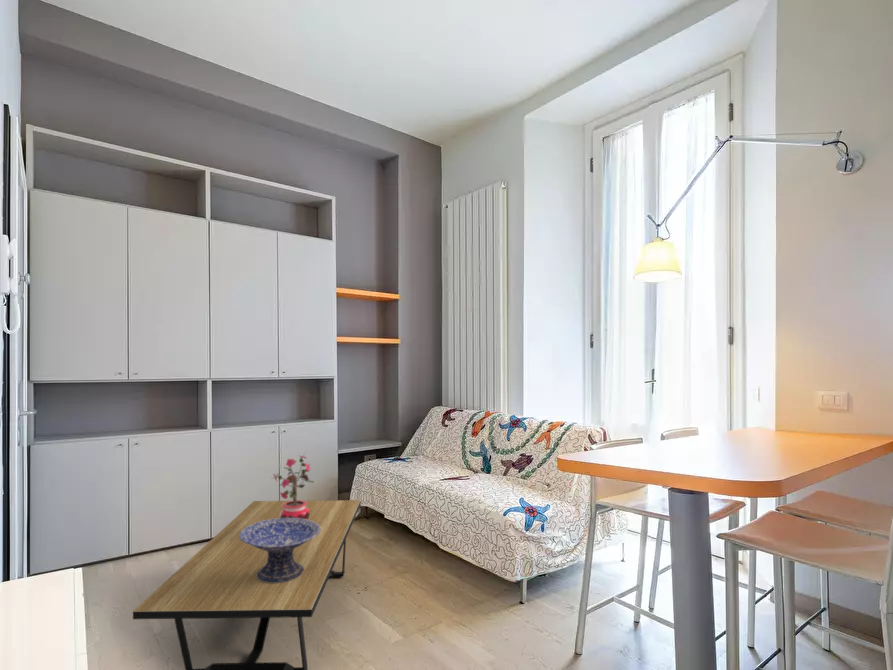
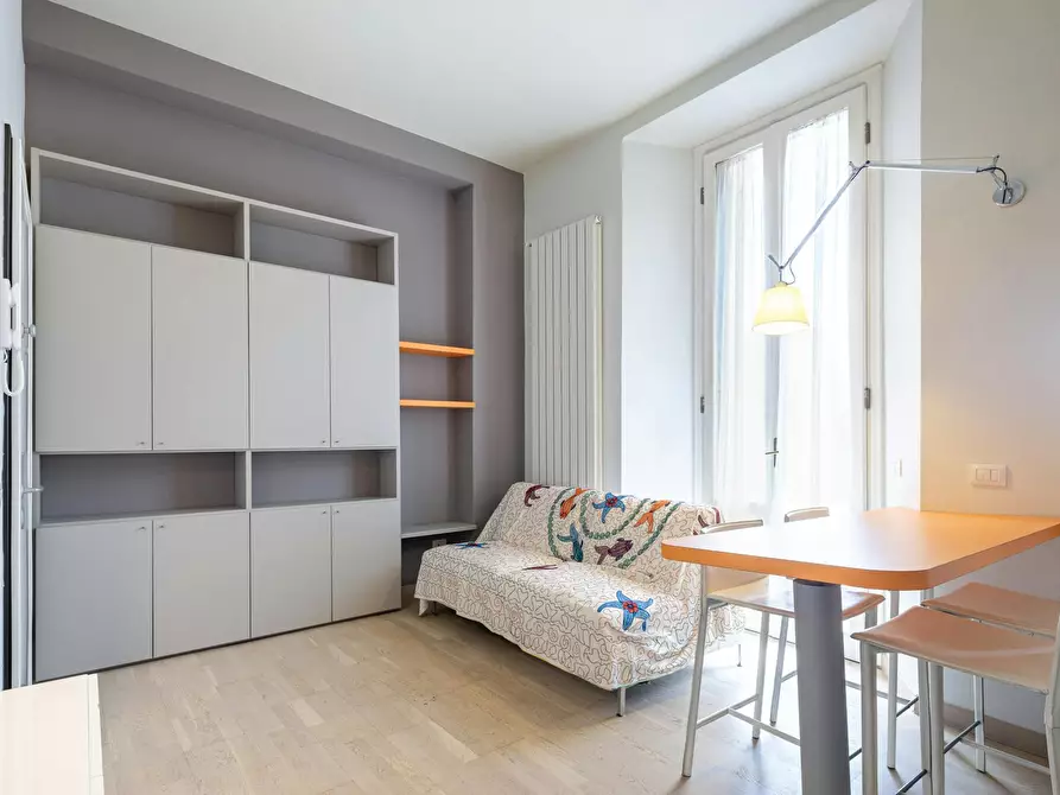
- potted plant (295, 494)
- coffee table (275, 583)
- decorative bowl (280, 553)
